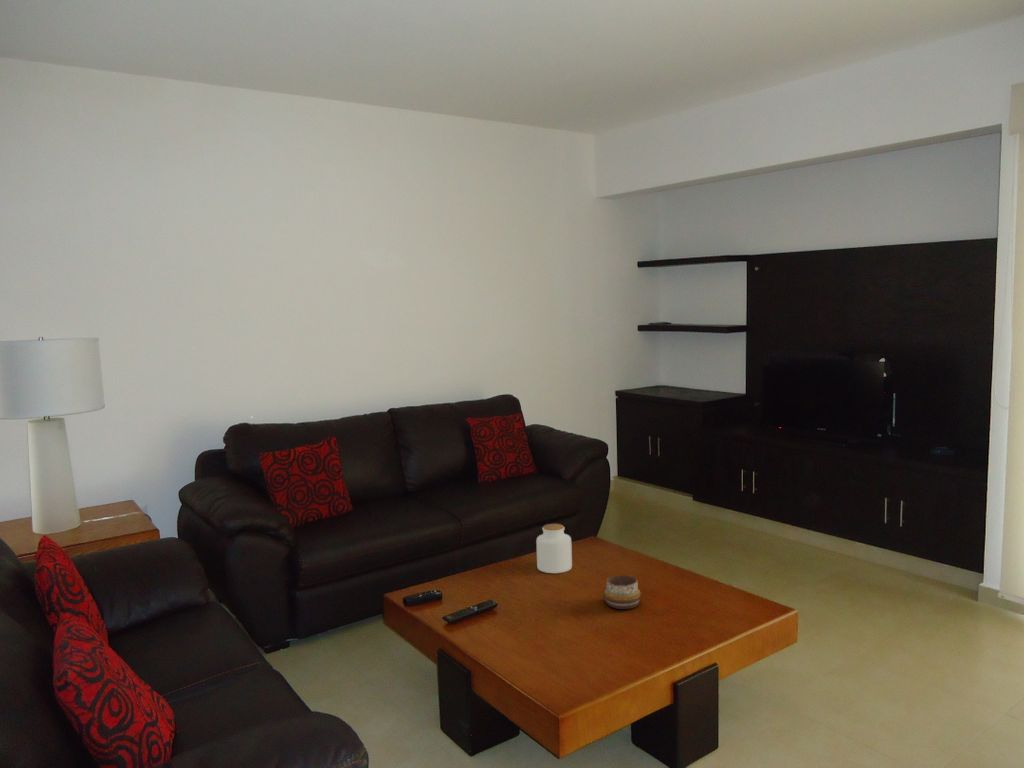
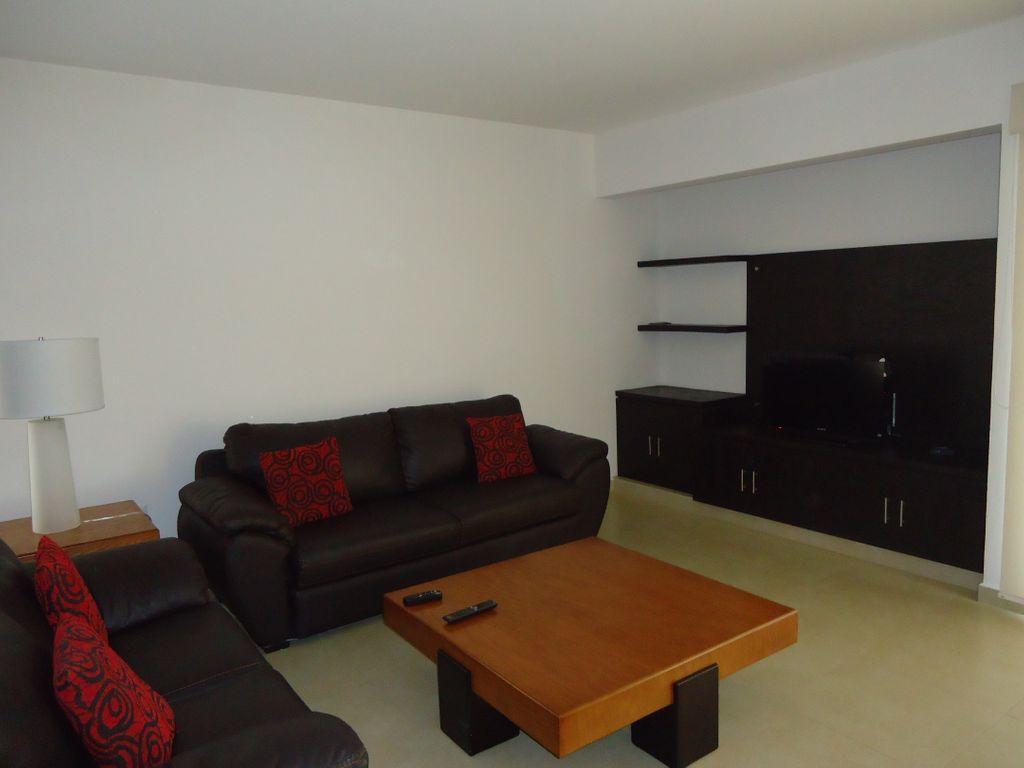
- decorative bowl (622, 592)
- jar (554, 547)
